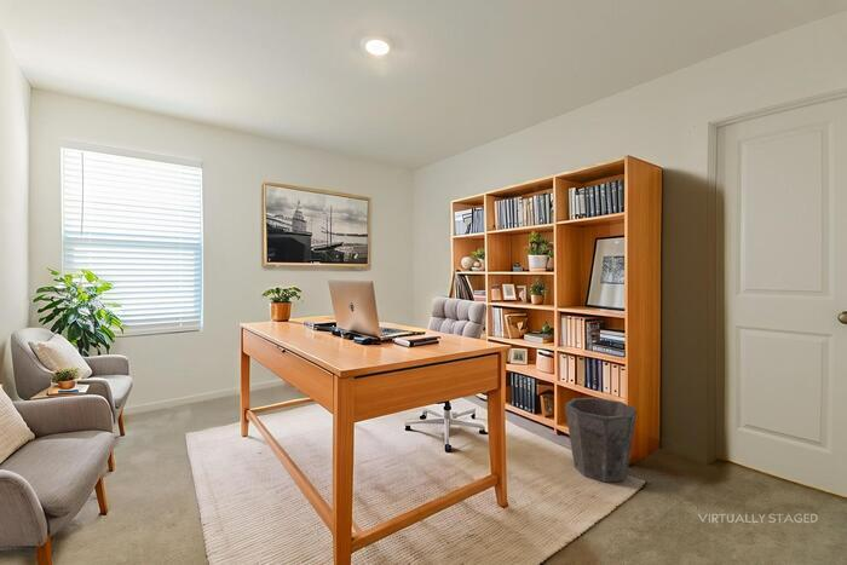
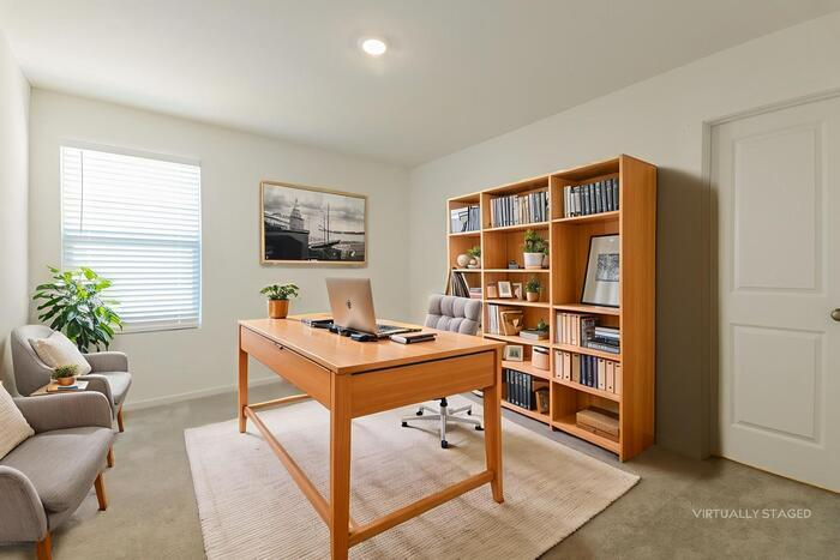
- waste bin (600, 438)
